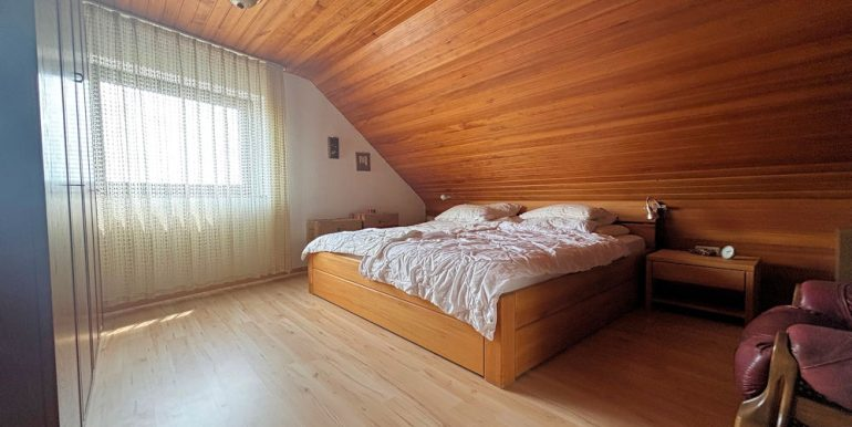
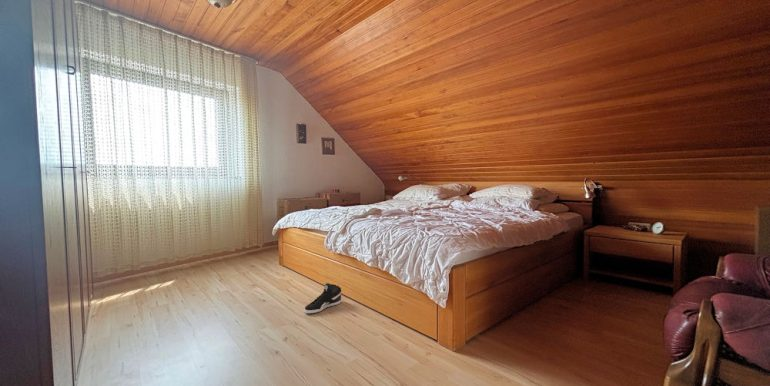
+ sneaker (322, 295)
